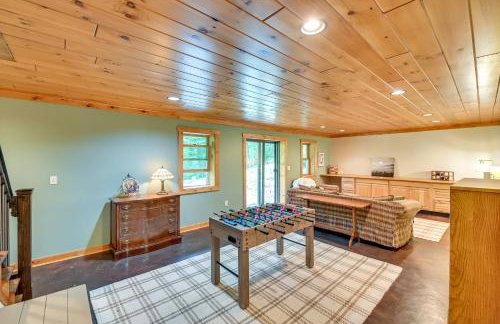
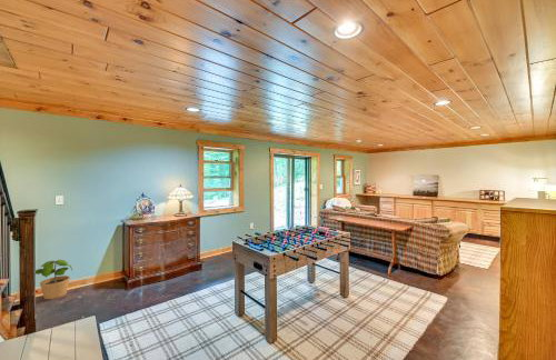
+ potted plant (50, 279)
